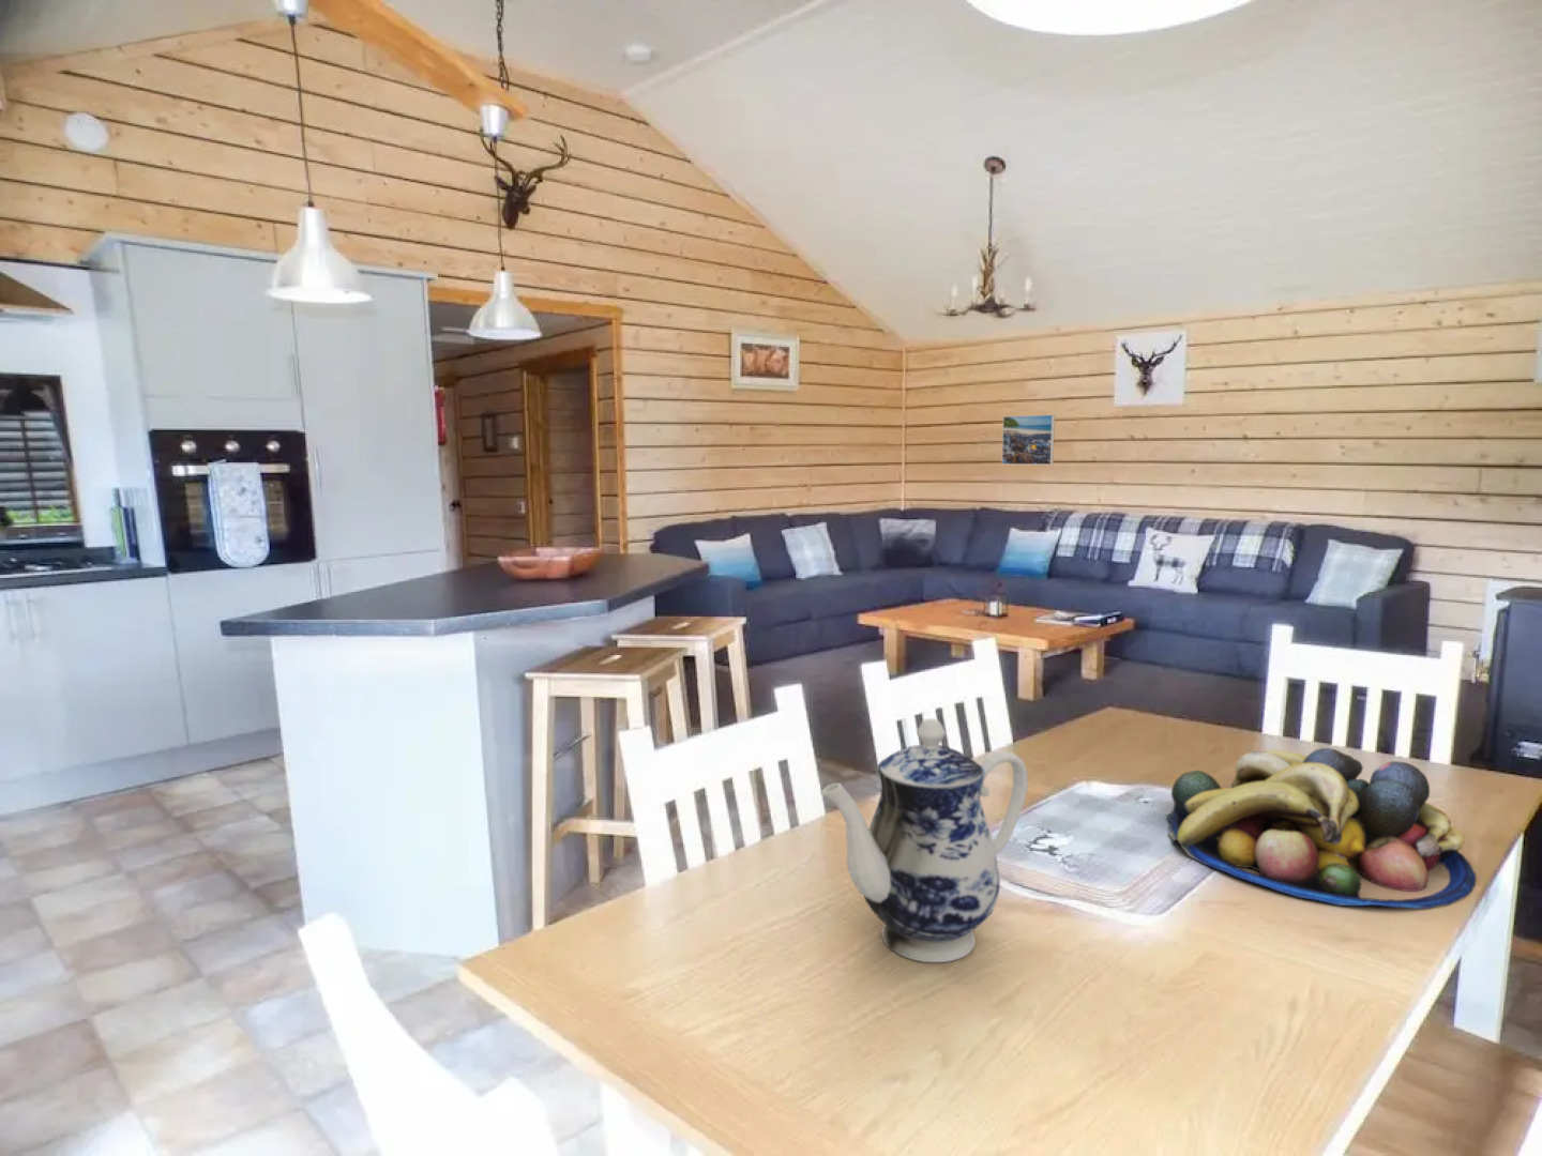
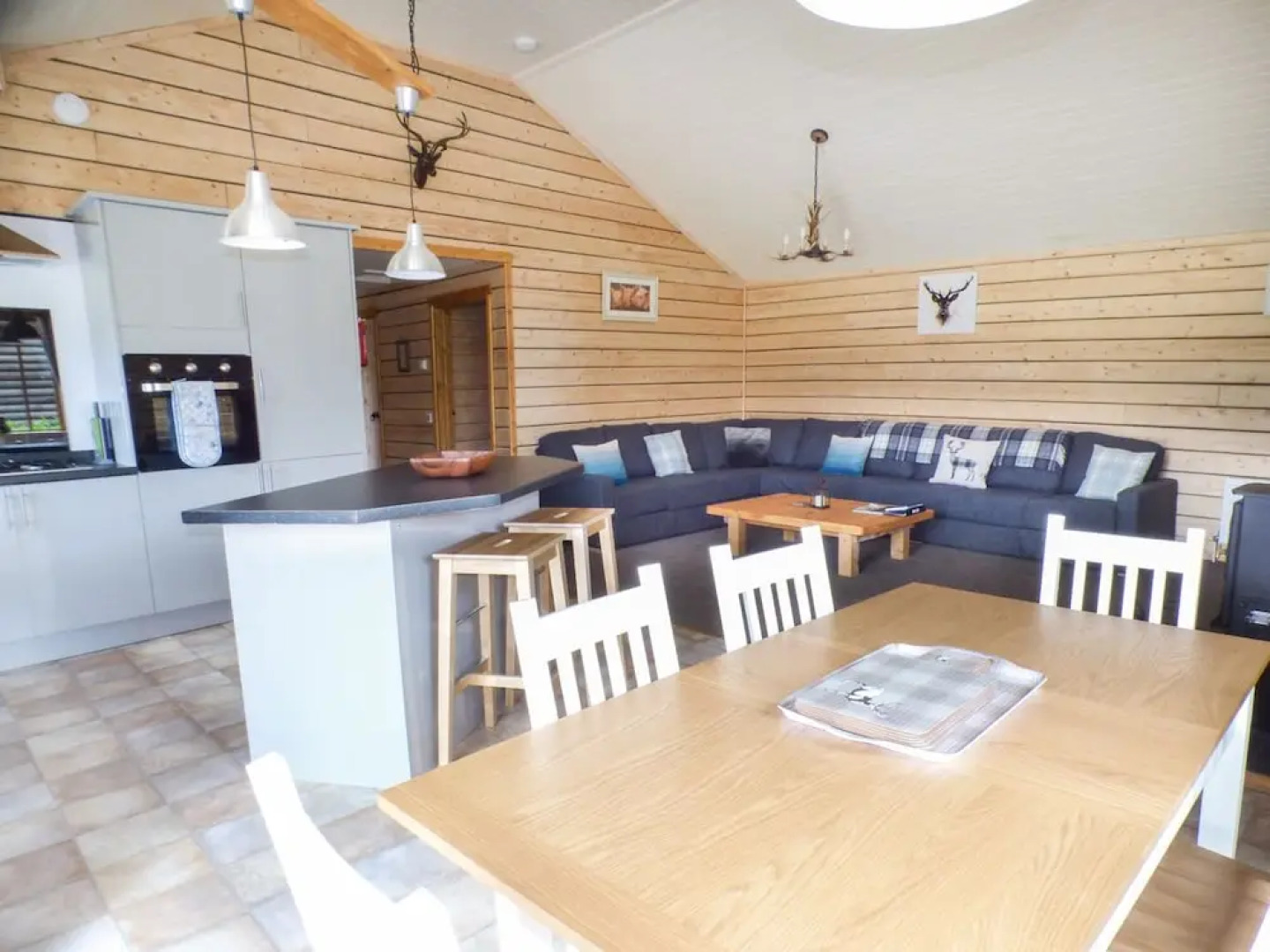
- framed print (1027, 440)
- teapot (930, 831)
- fruit bowl (1314, 803)
